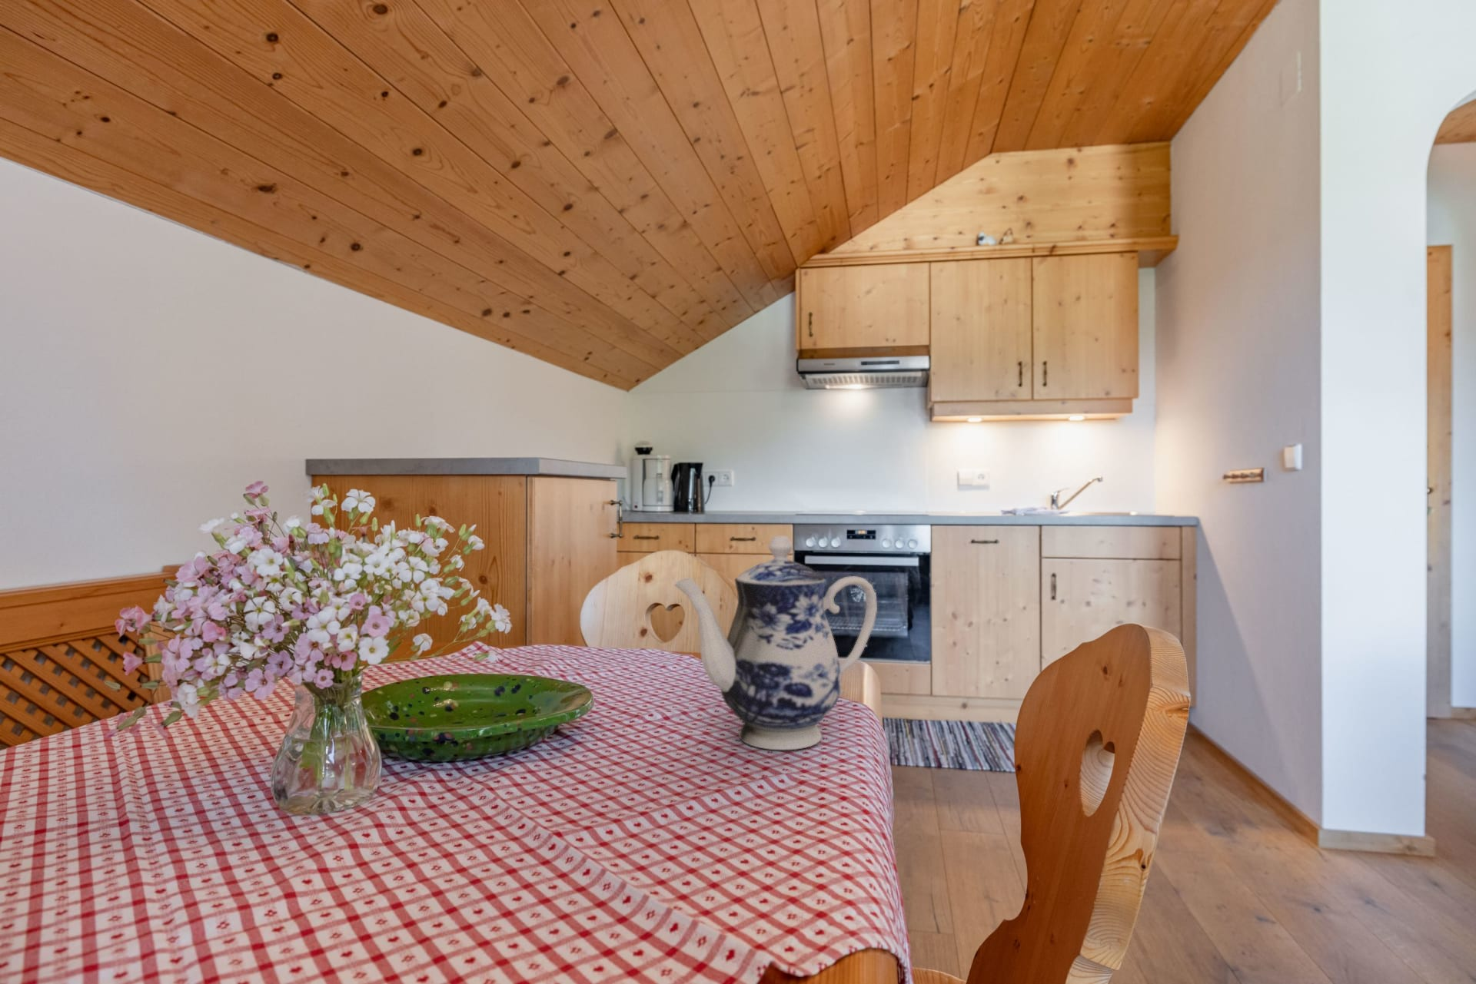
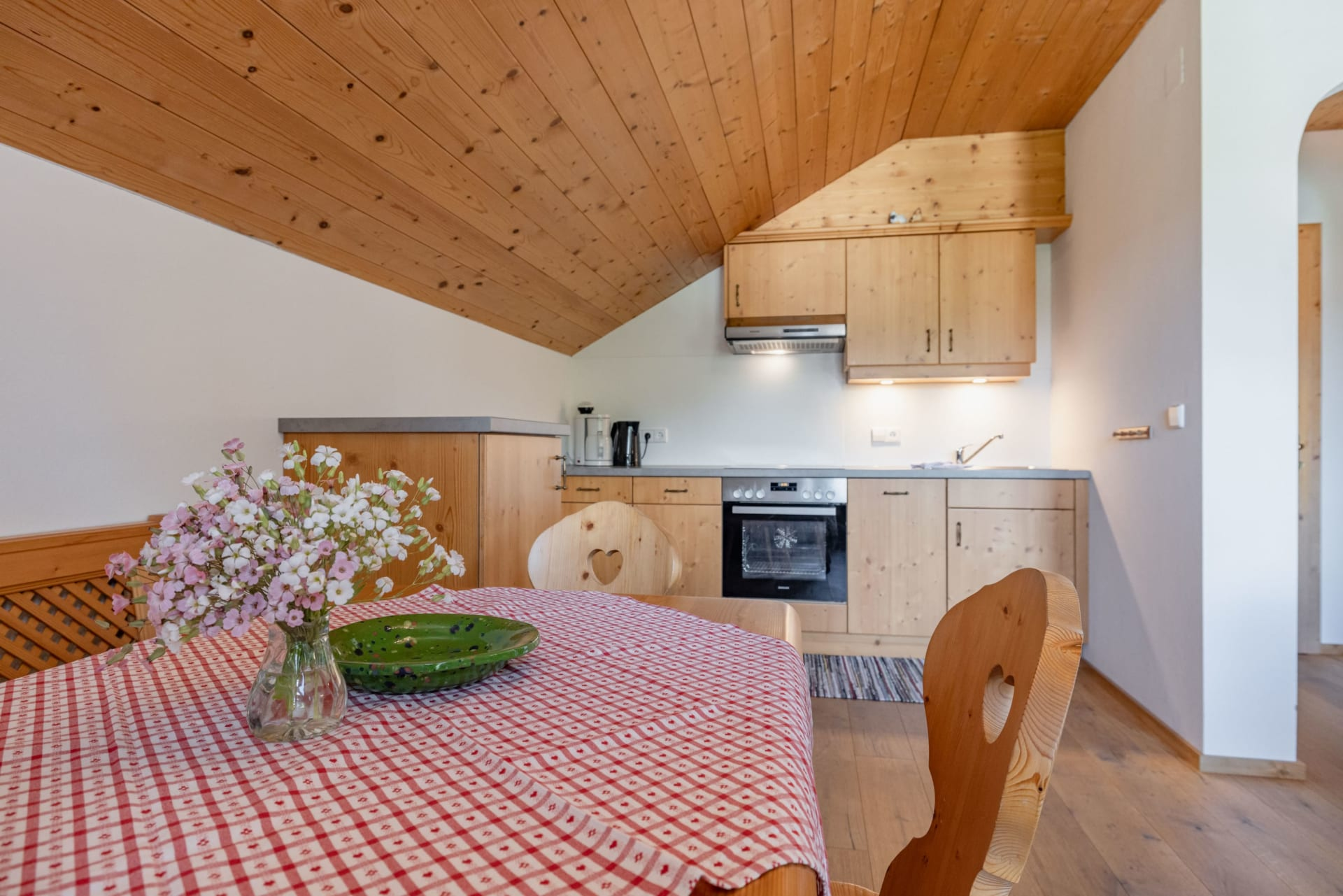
- teapot (779, 635)
